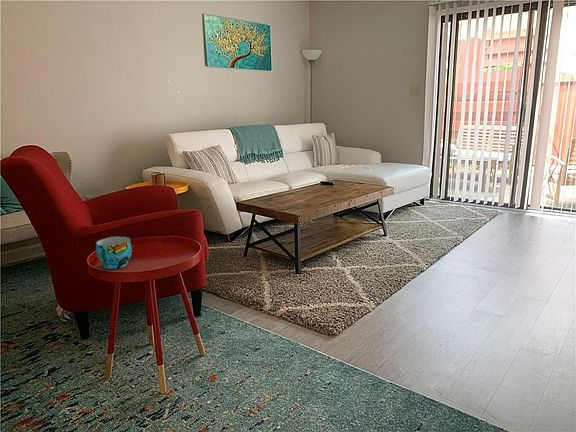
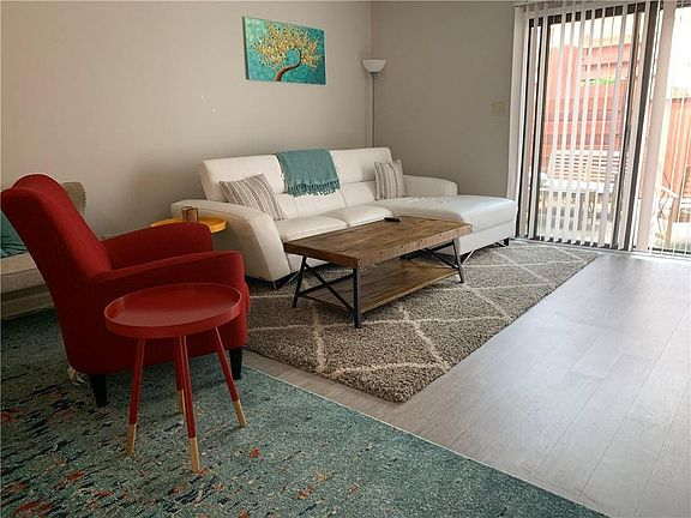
- cup (113, 252)
